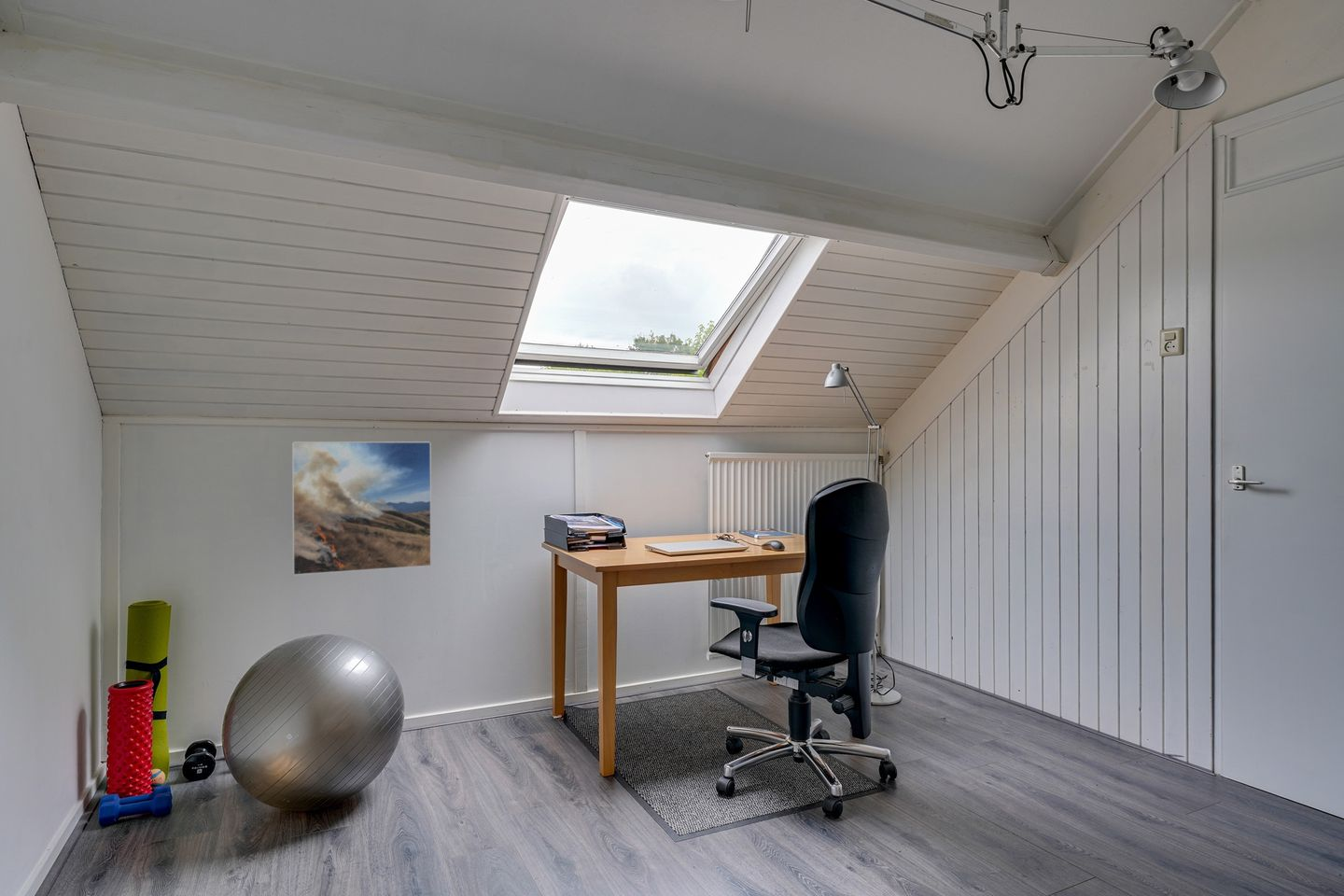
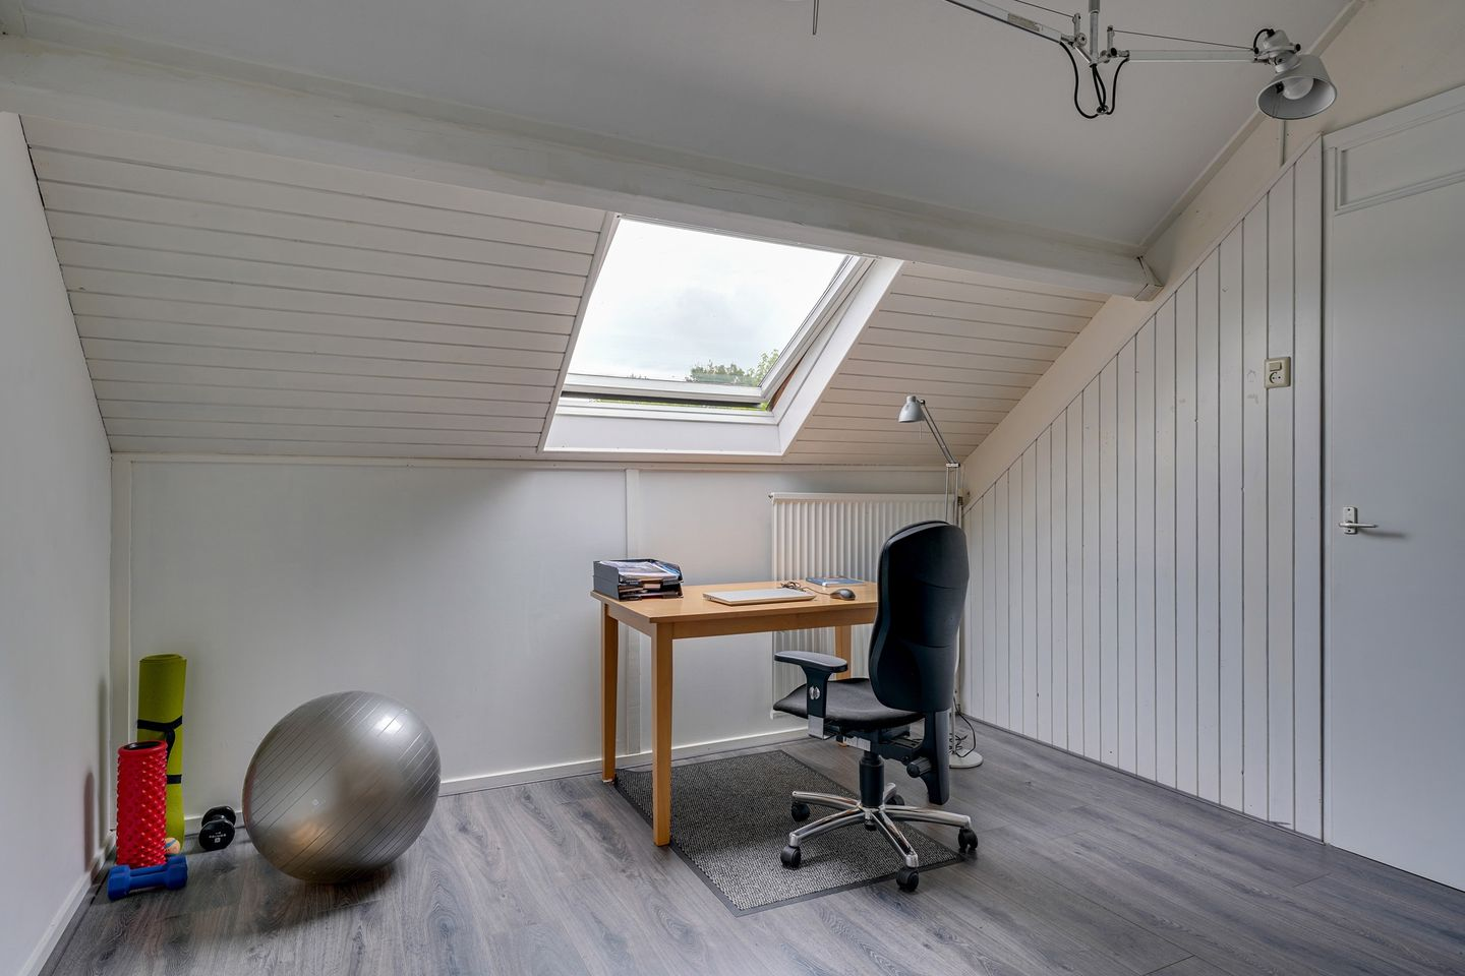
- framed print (364, 506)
